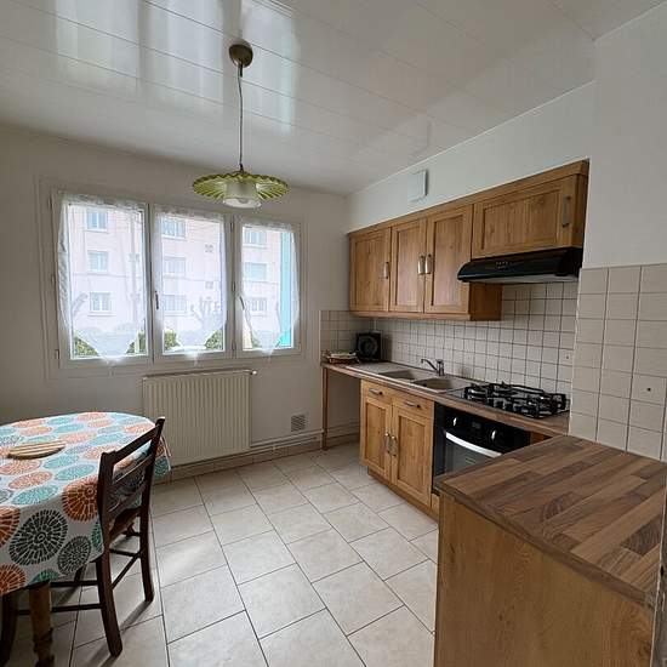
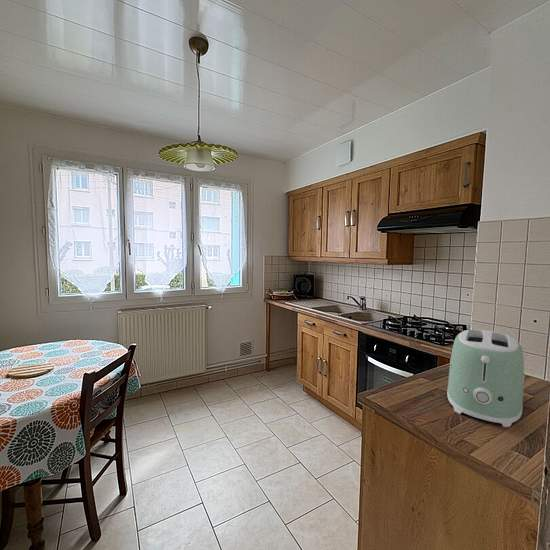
+ toaster (485, 368)
